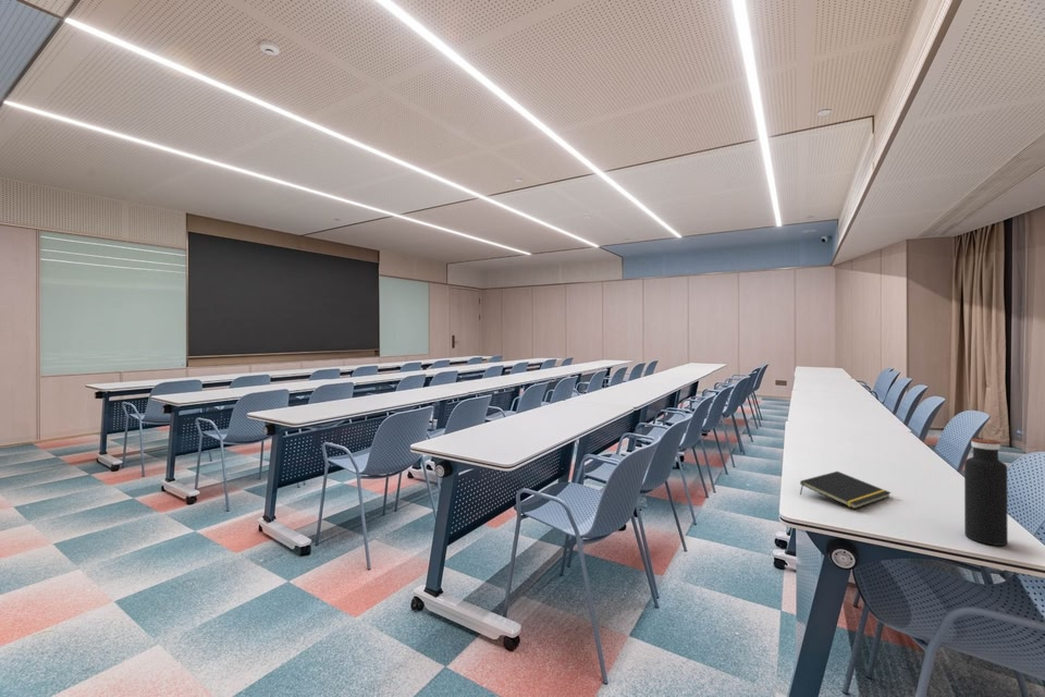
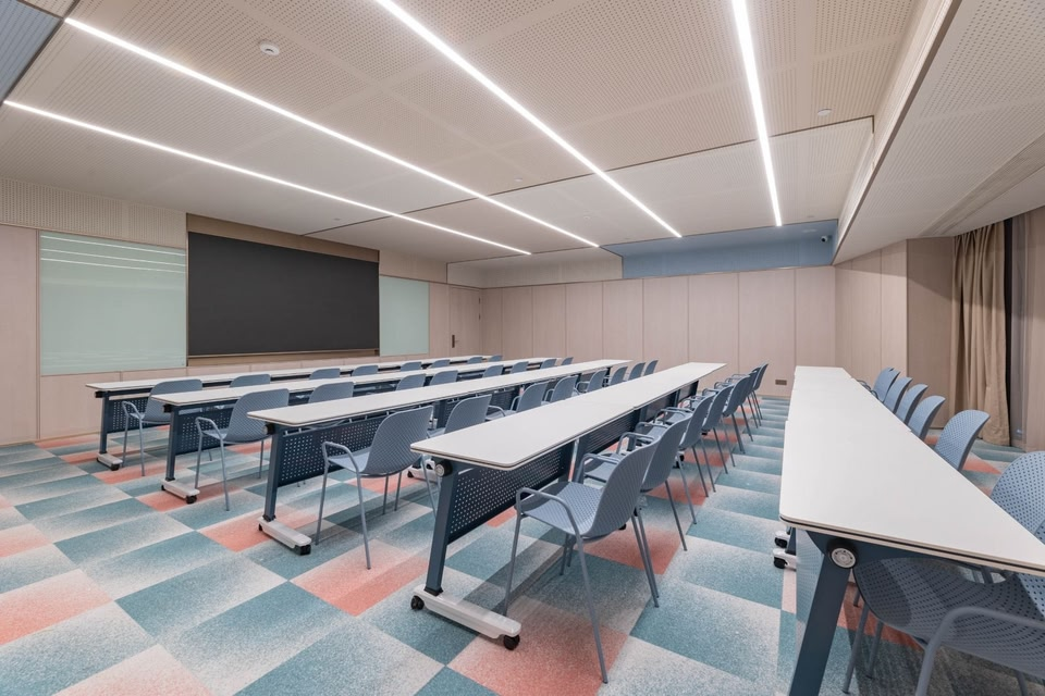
- notepad (845, 488)
- water bottle (985, 489)
